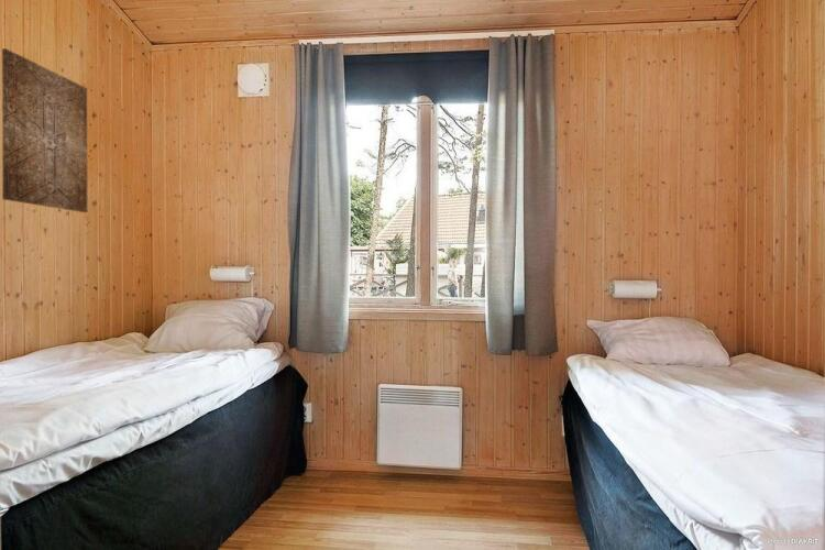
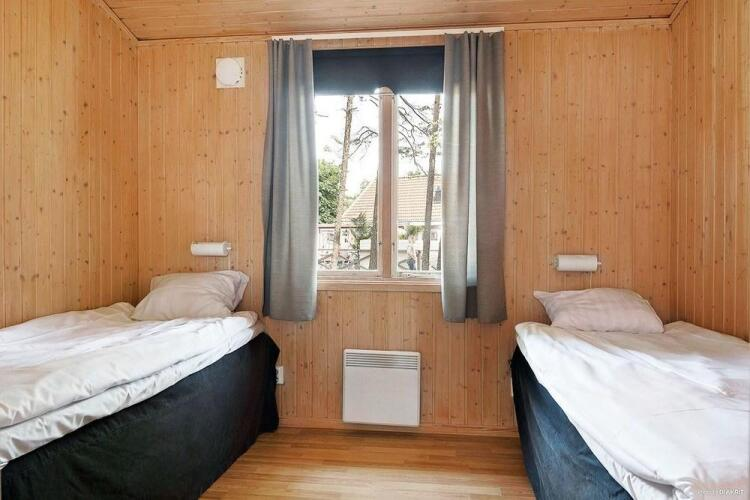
- wall art (48, 138)
